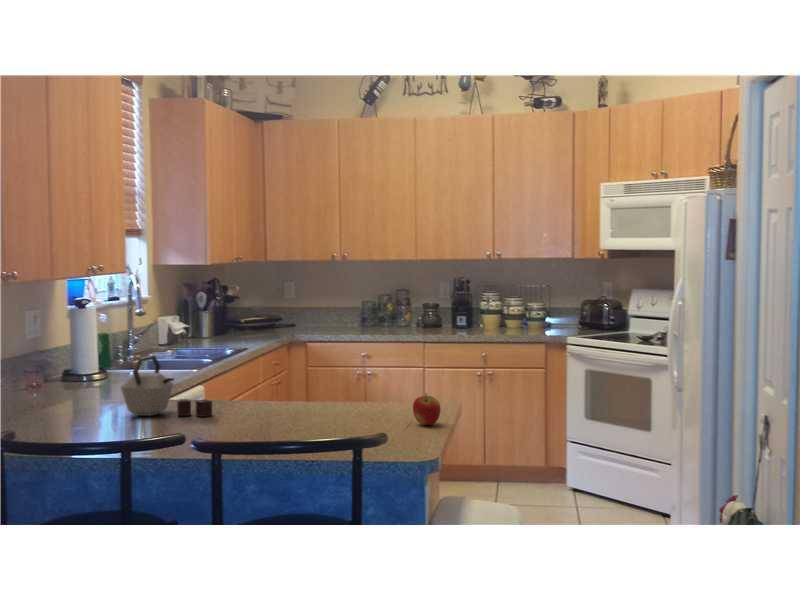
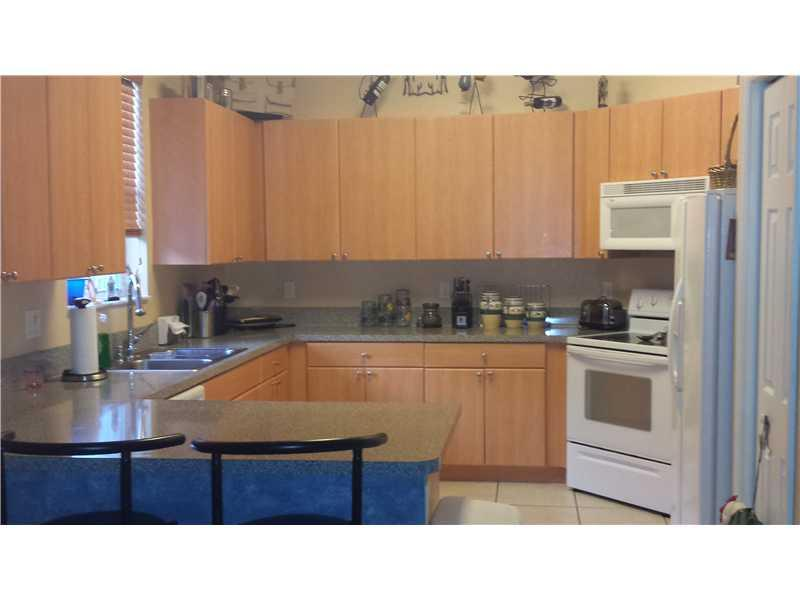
- apple (426, 408)
- kettle (169, 386)
